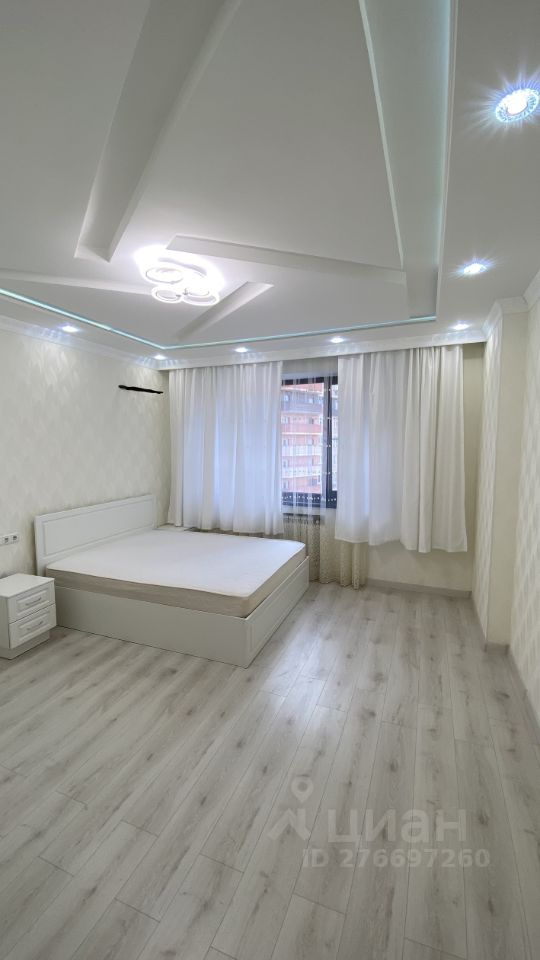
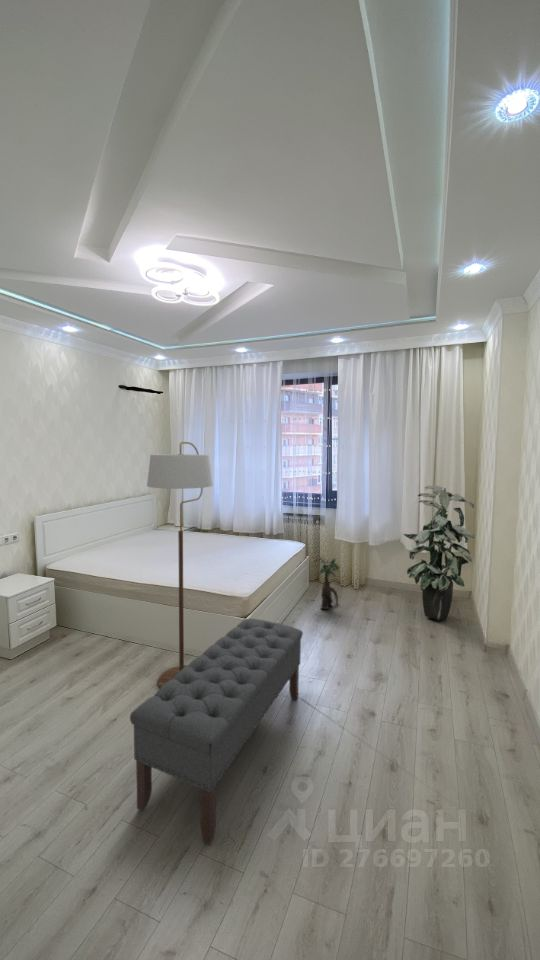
+ indoor plant (436, 550)
+ bench (232, 701)
+ floor lamp (182, 561)
+ decorative plant (328, 580)
